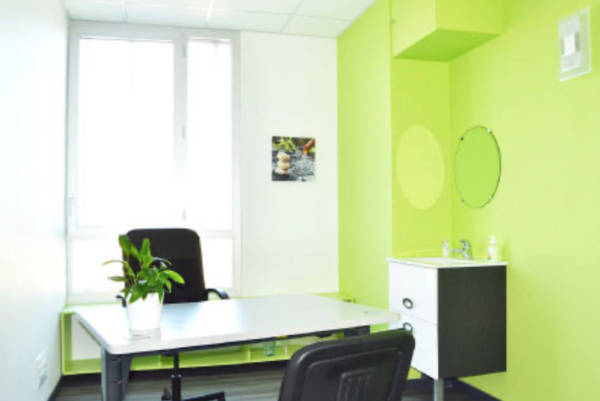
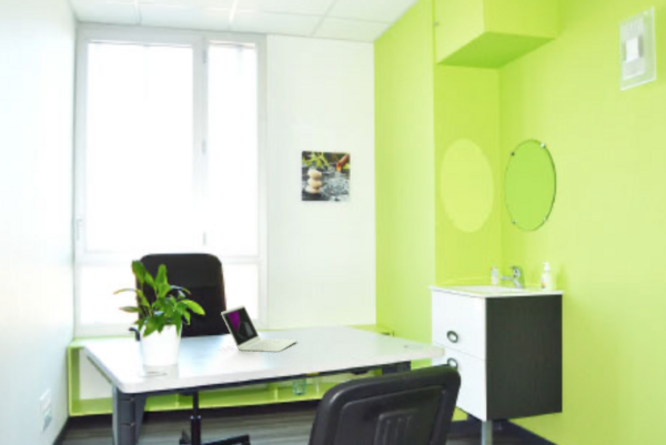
+ laptop (254, 326)
